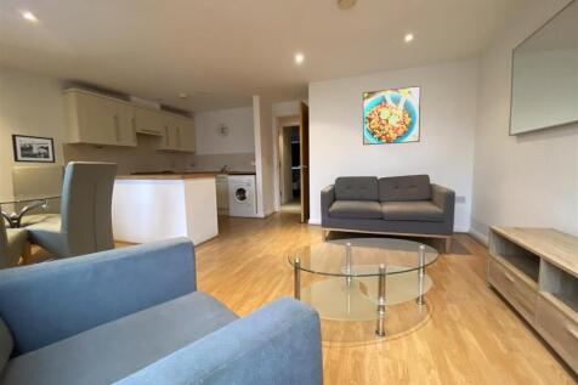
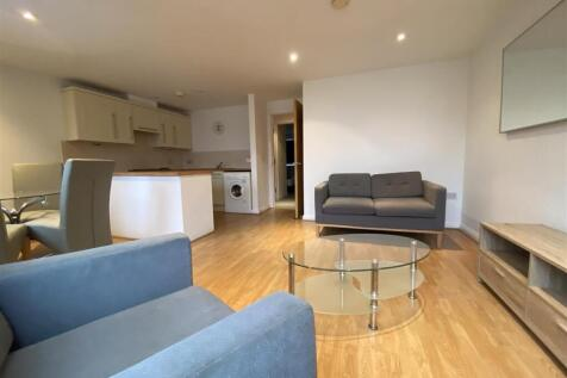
- picture frame (34, 149)
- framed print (390, 117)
